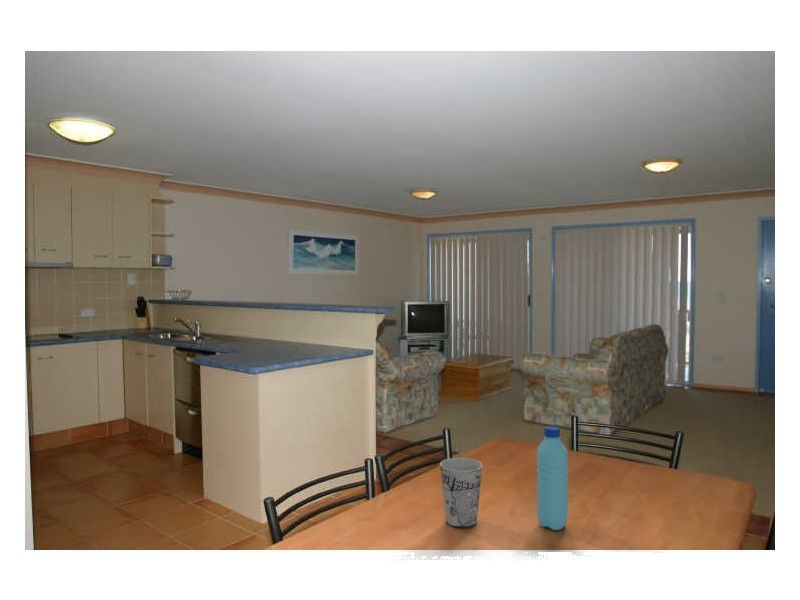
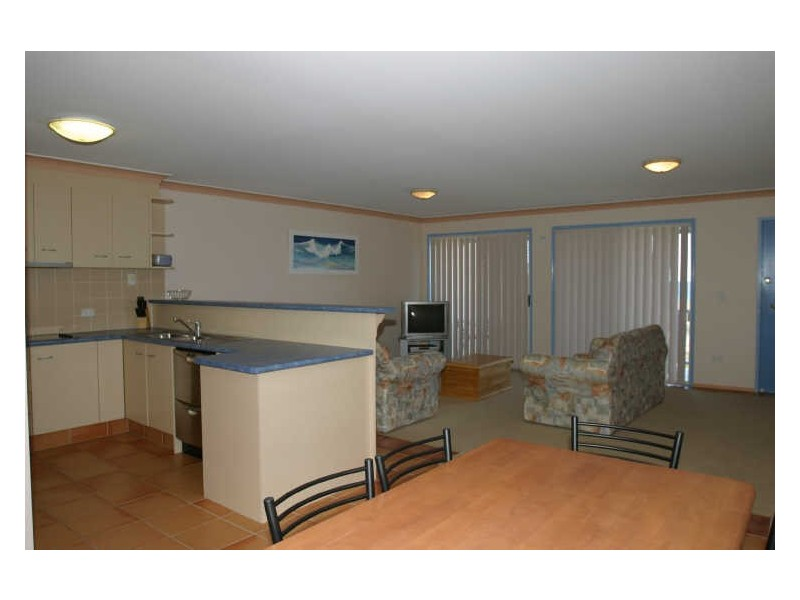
- water bottle (552, 476)
- cup (461, 492)
